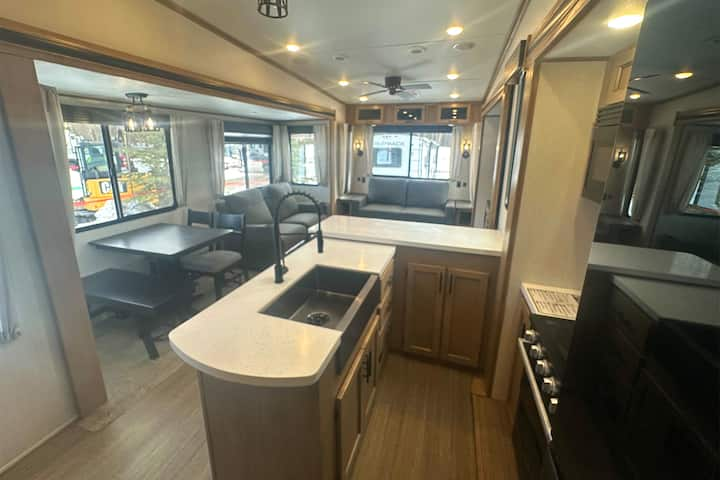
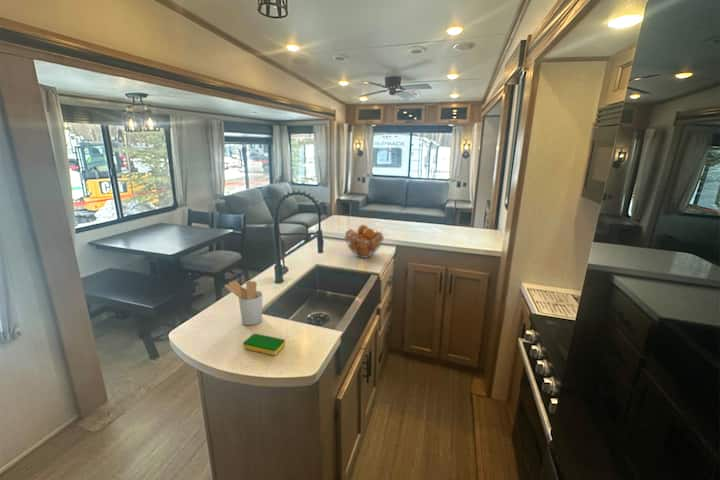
+ fruit basket (363, 240)
+ dish sponge (264, 343)
+ utensil holder (245, 301)
